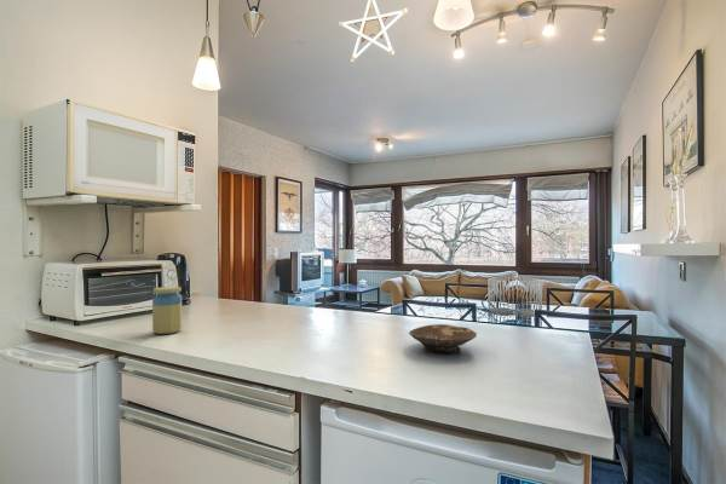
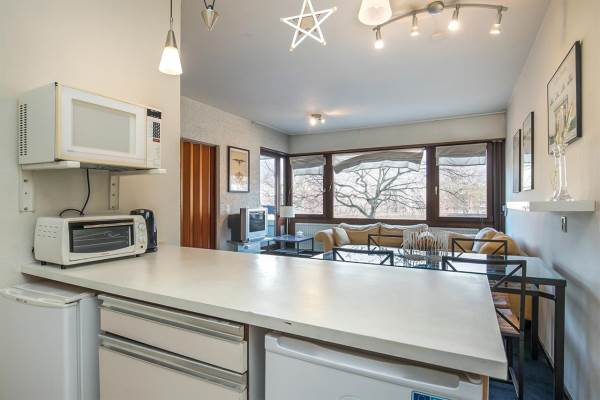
- bowl (442, 339)
- jar (167, 310)
